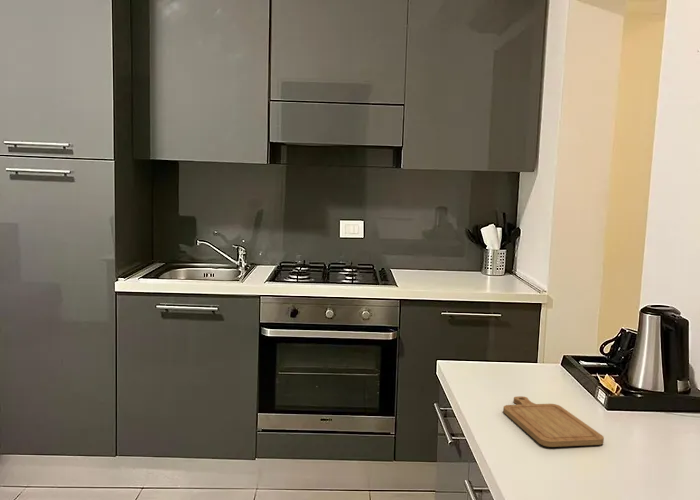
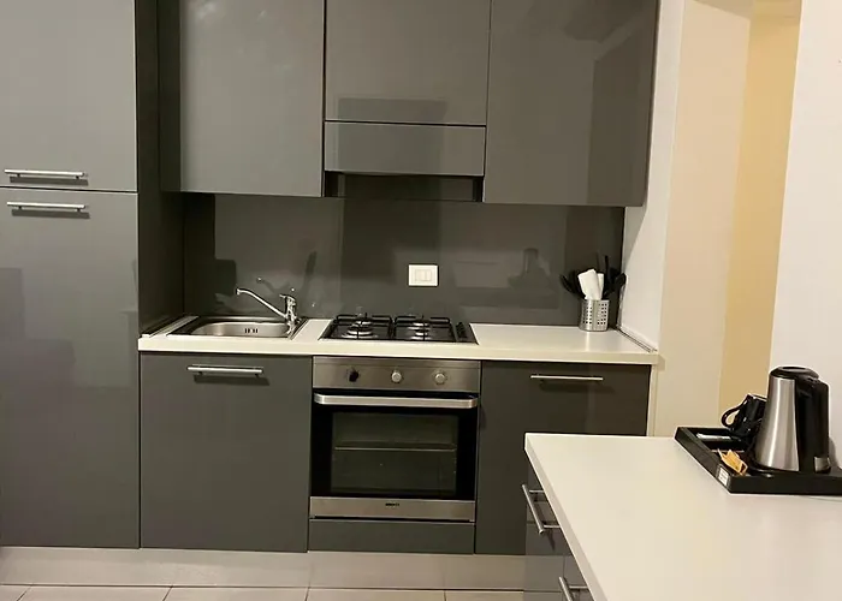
- chopping board (544, 418)
